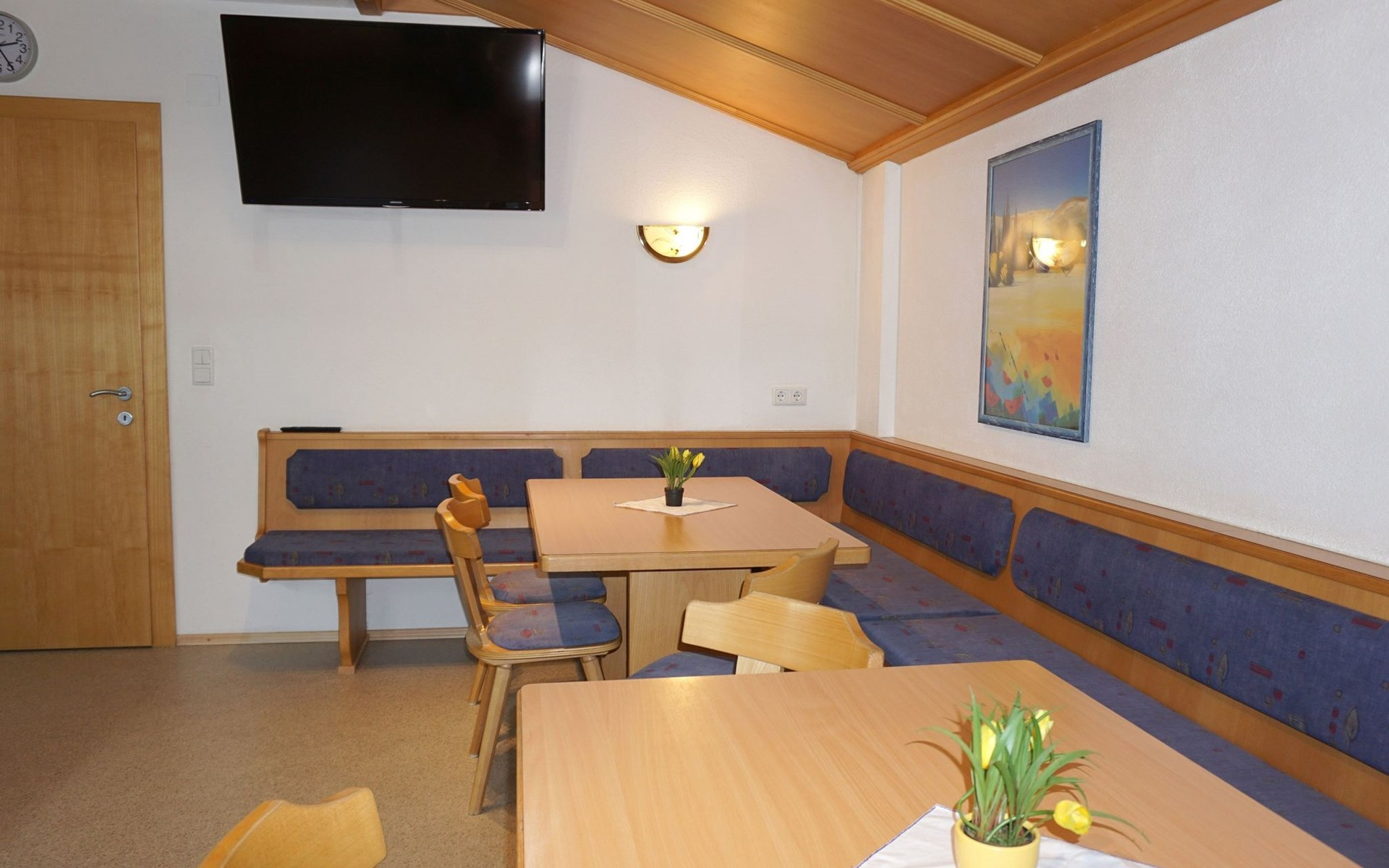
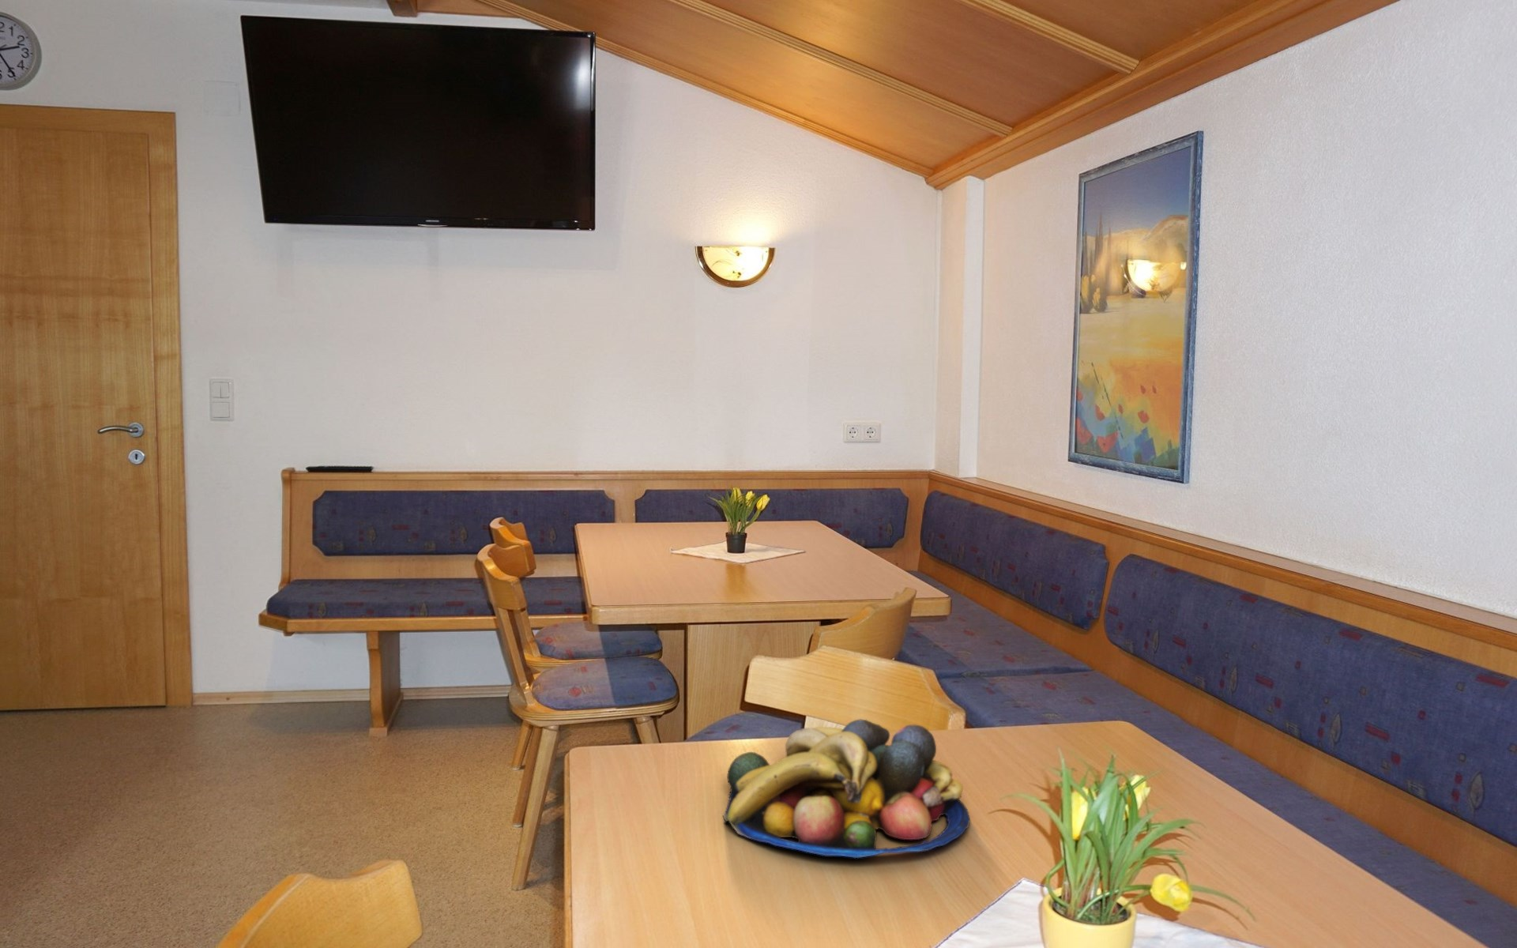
+ fruit bowl (846, 770)
